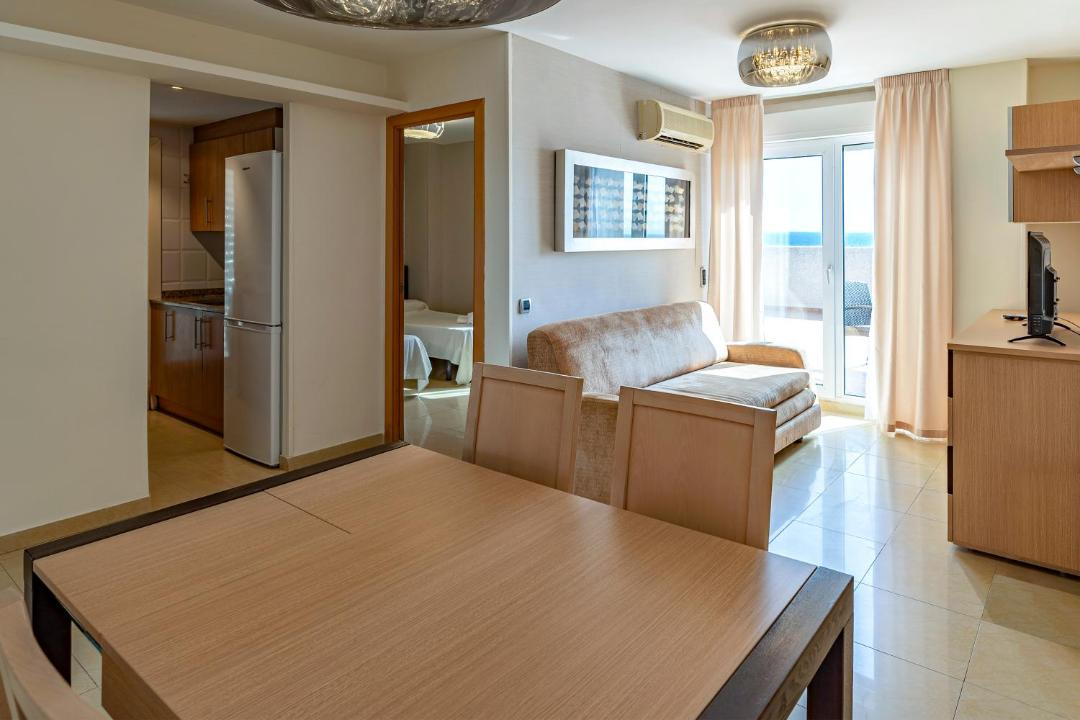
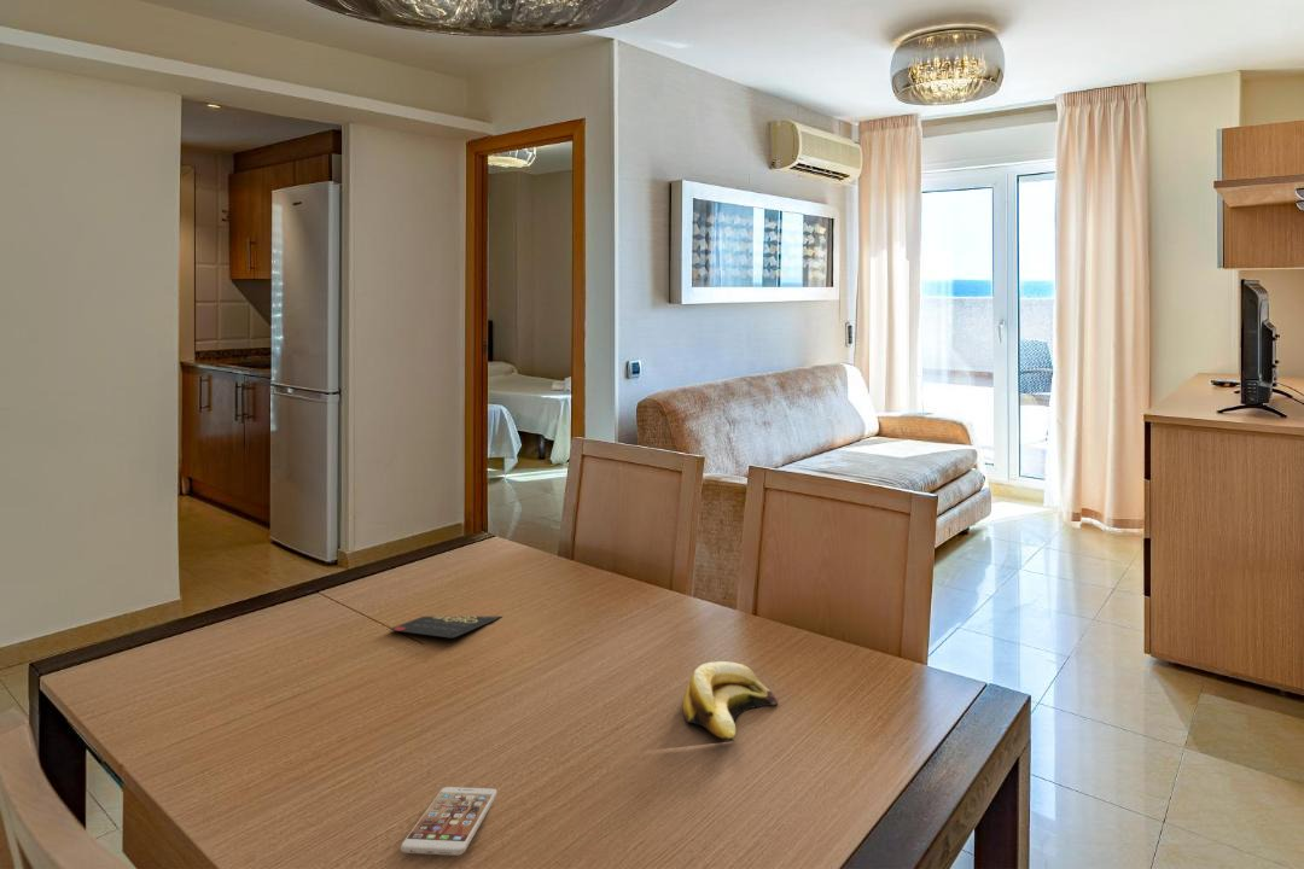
+ playing card (456, 618)
+ smartphone (452, 818)
+ banana (733, 693)
